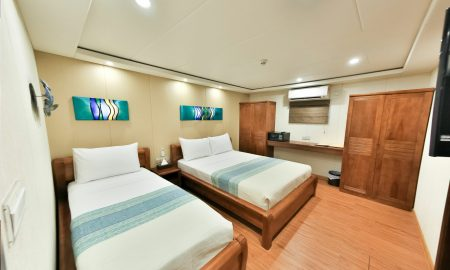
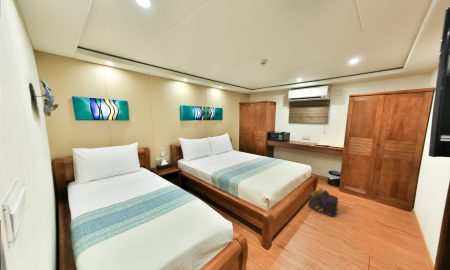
+ backpack (323, 199)
